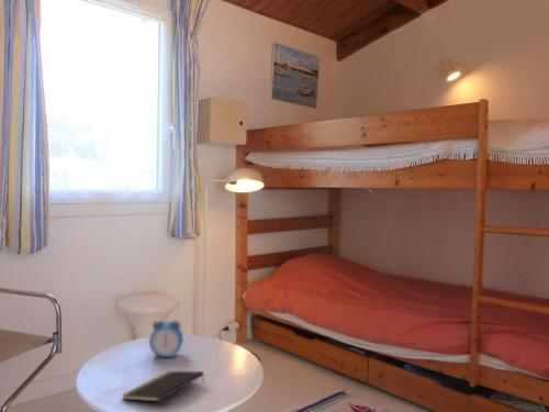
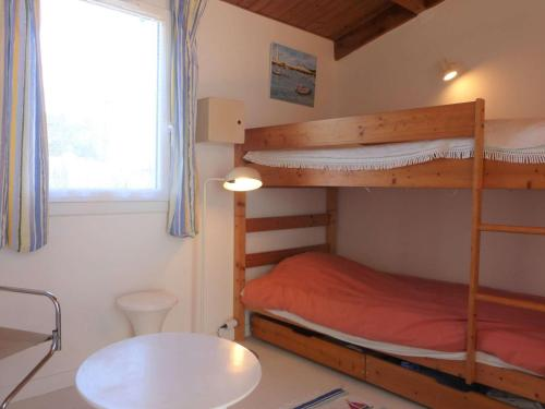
- alarm clock (166, 337)
- notepad (164, 385)
